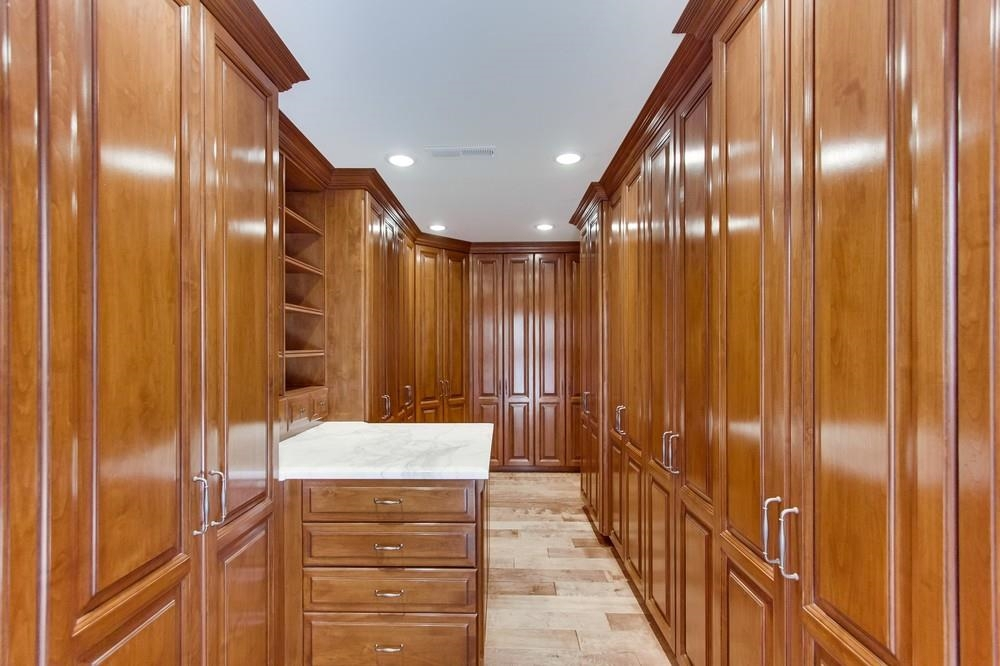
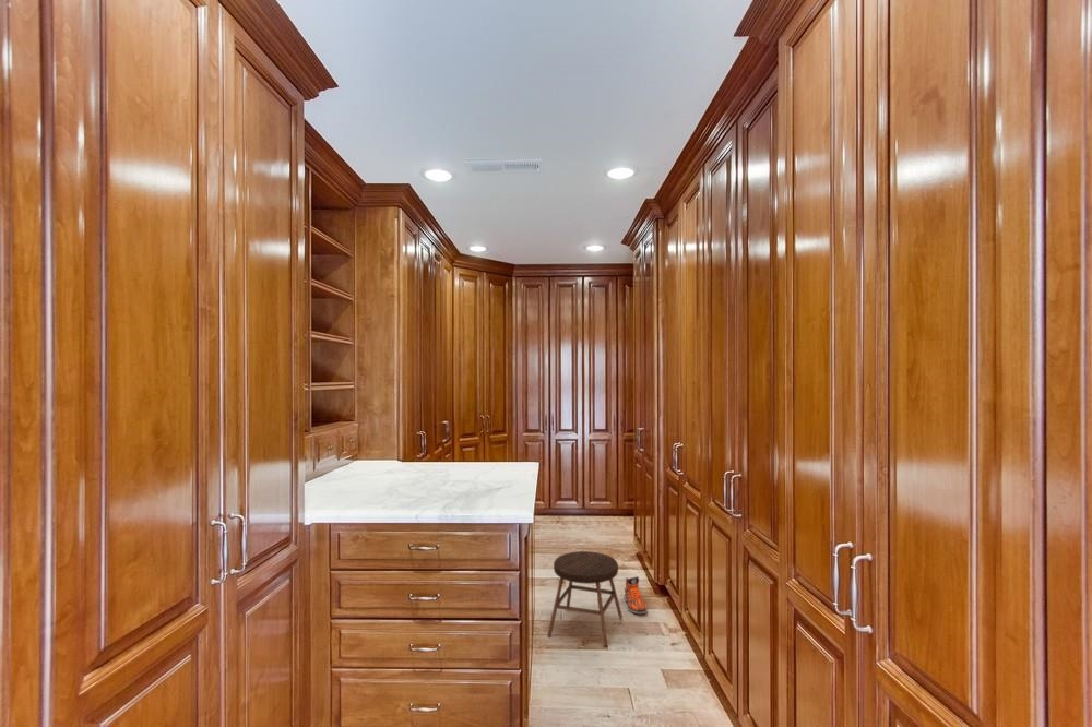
+ stool (587, 591)
+ sneaker (633, 593)
